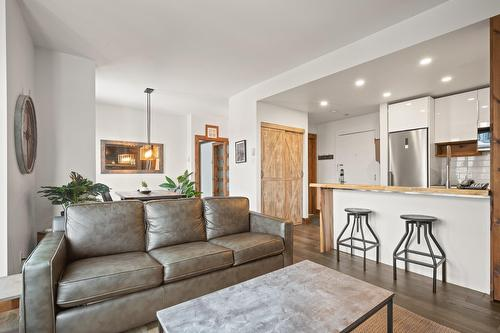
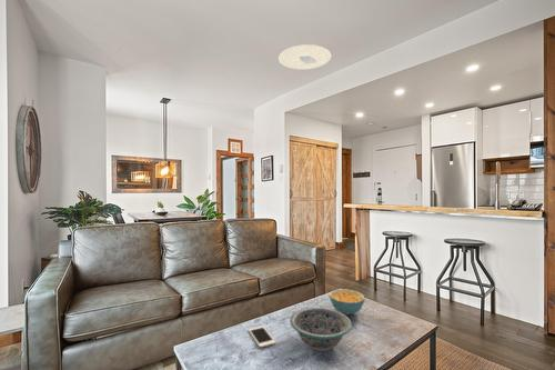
+ cereal bowl (346, 303)
+ cell phone (261, 336)
+ decorative bowl (320, 331)
+ ceiling light (304, 56)
